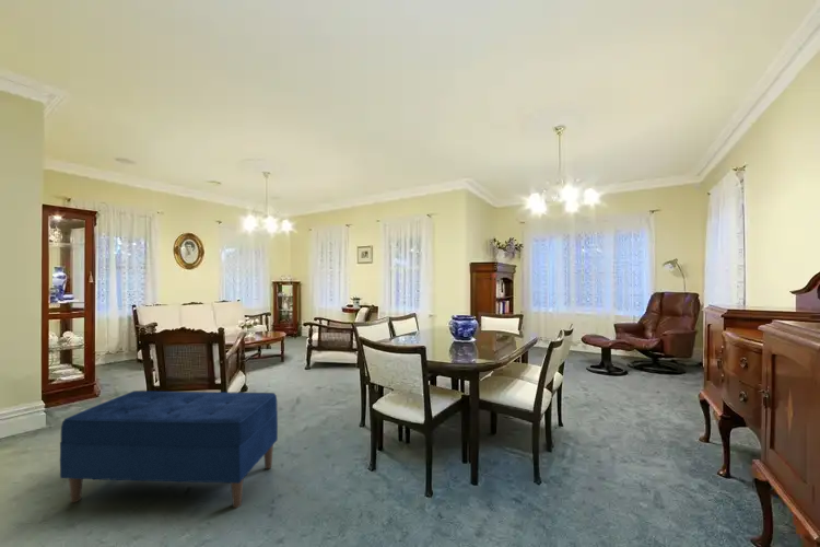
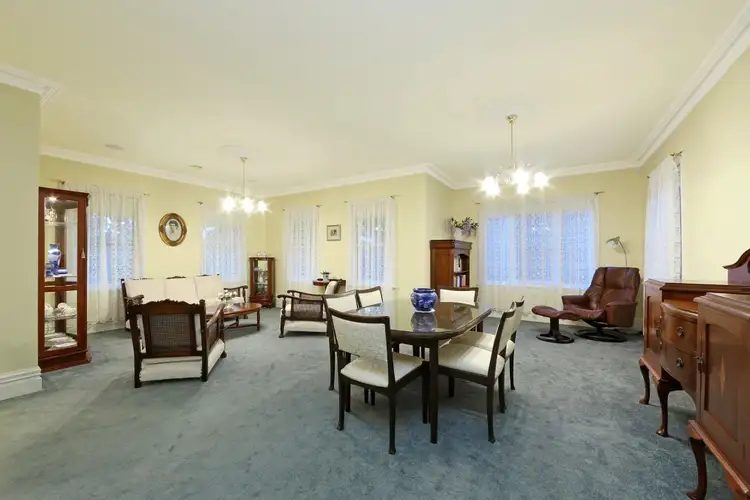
- bench (179, 443)
